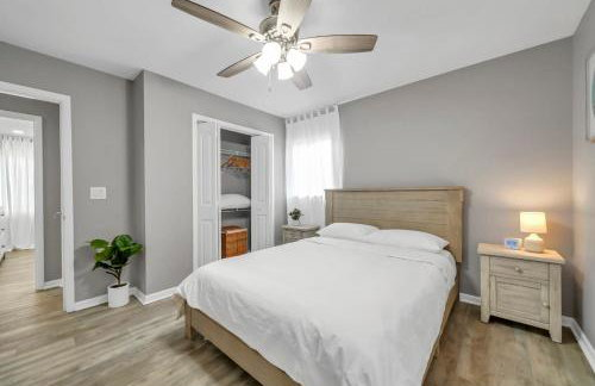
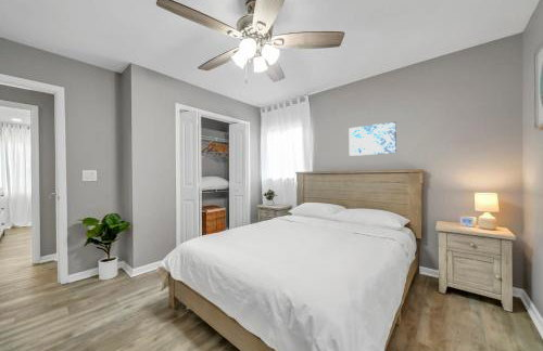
+ wall art (370, 140)
